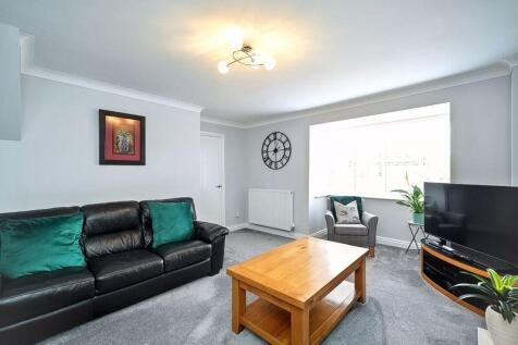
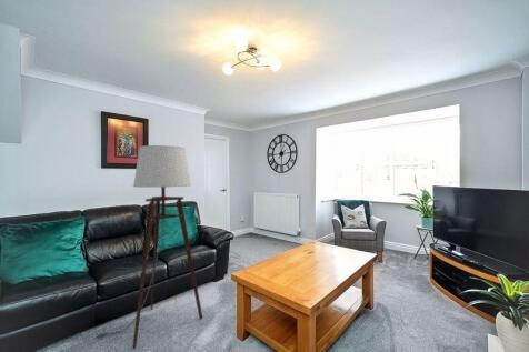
+ floor lamp (150, 237)
